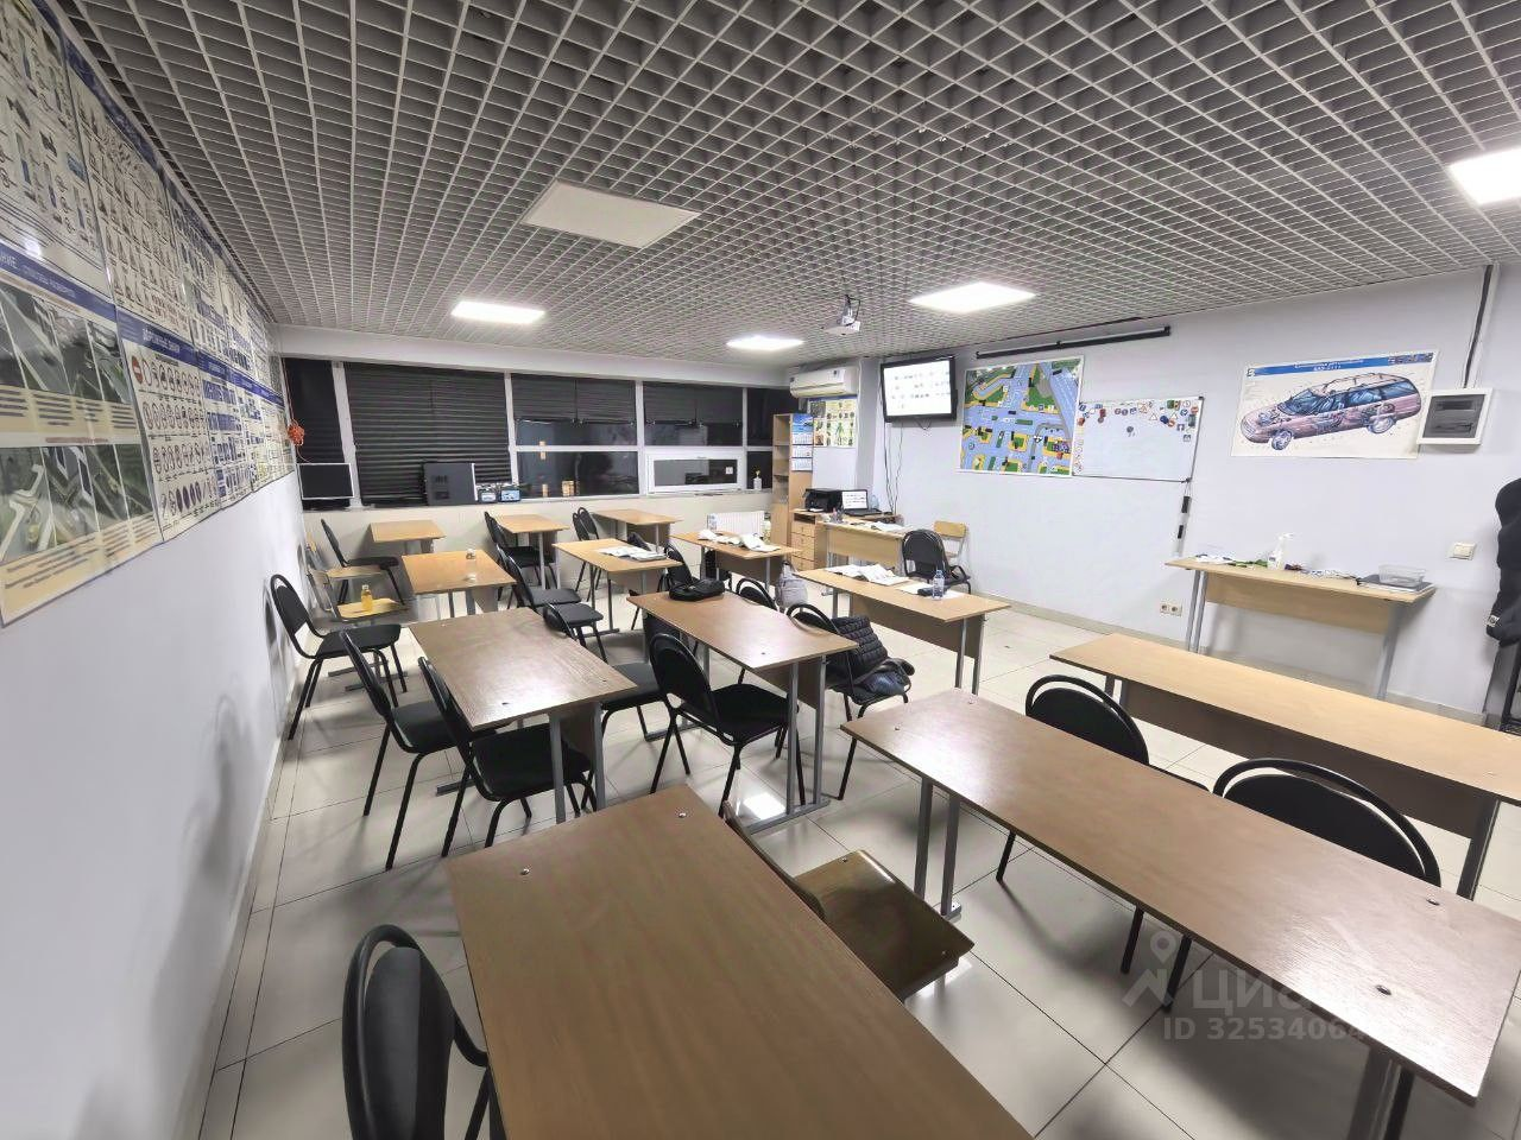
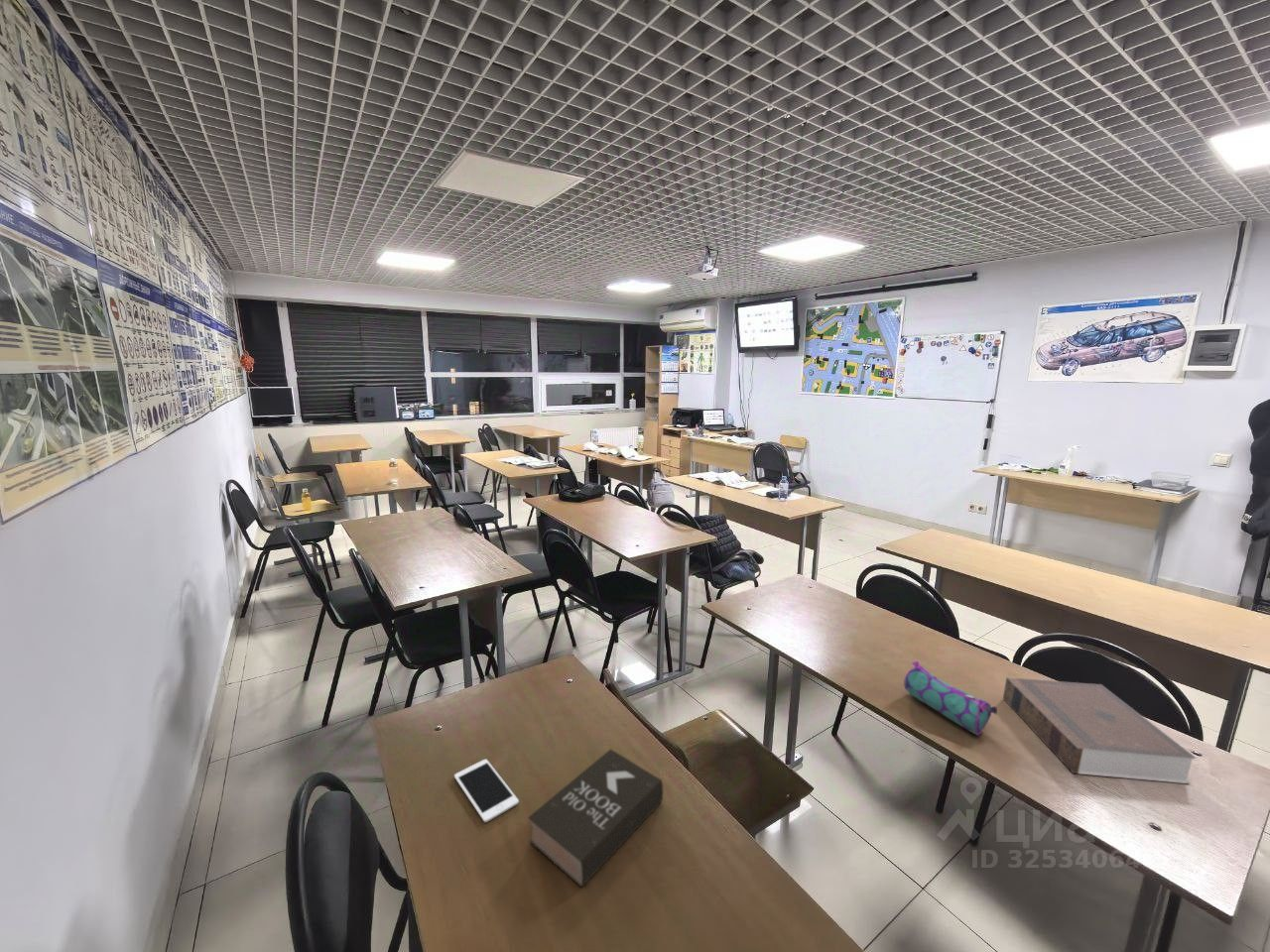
+ book (1087, 724)
+ pencil case (946, 696)
+ book (598, 810)
+ cell phone (485, 788)
